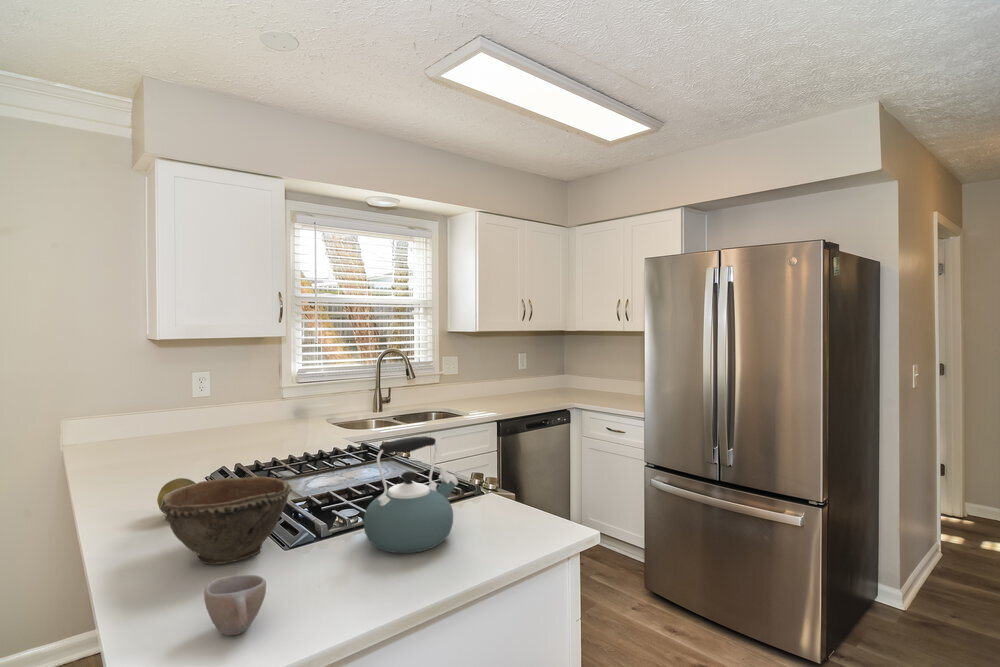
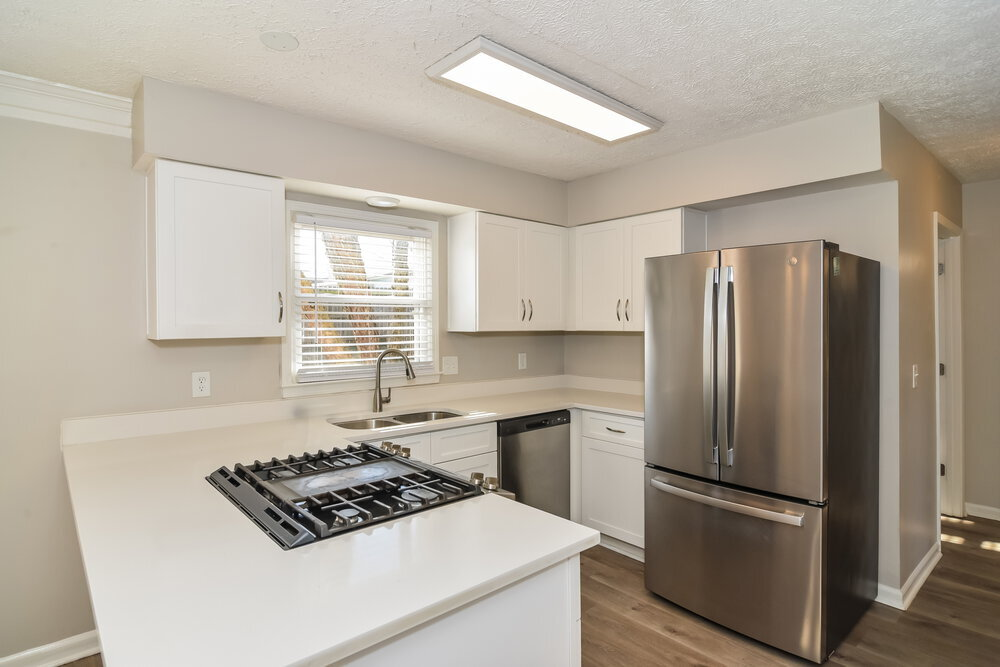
- cup (238, 608)
- bowl (228, 520)
- kettle (416, 487)
- fruit (175, 489)
